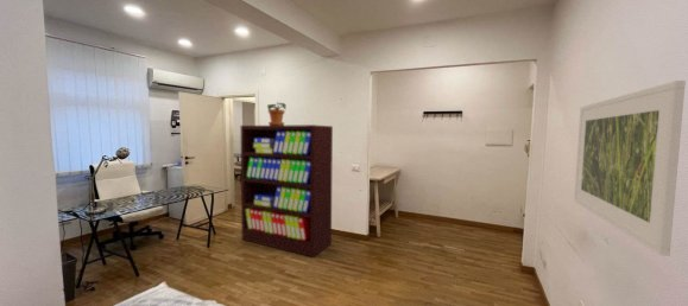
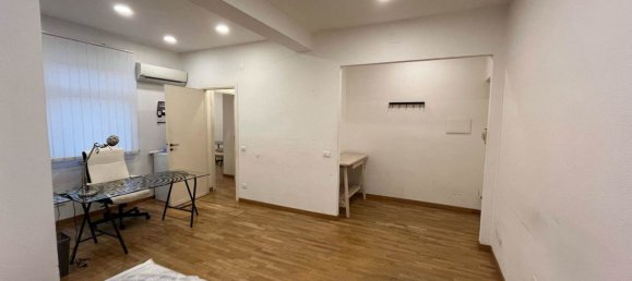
- potted plant (273, 114)
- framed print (611, 159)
- bookshelf (285, 184)
